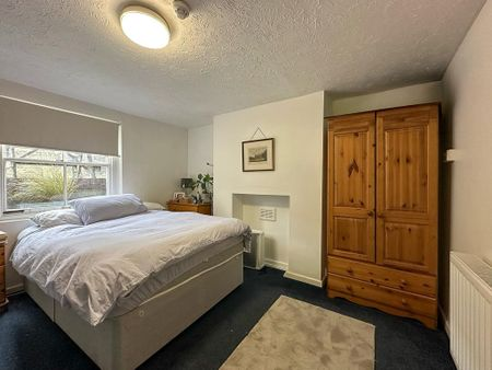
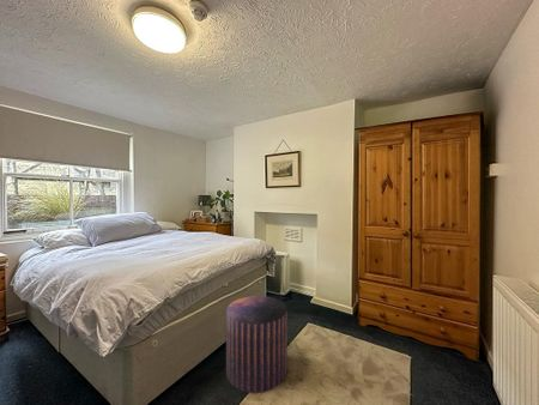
+ pouf (256, 338)
